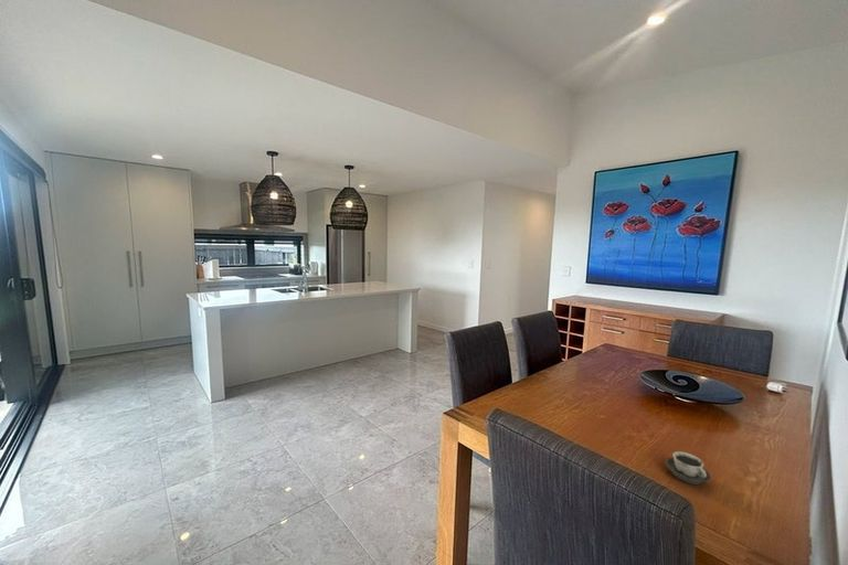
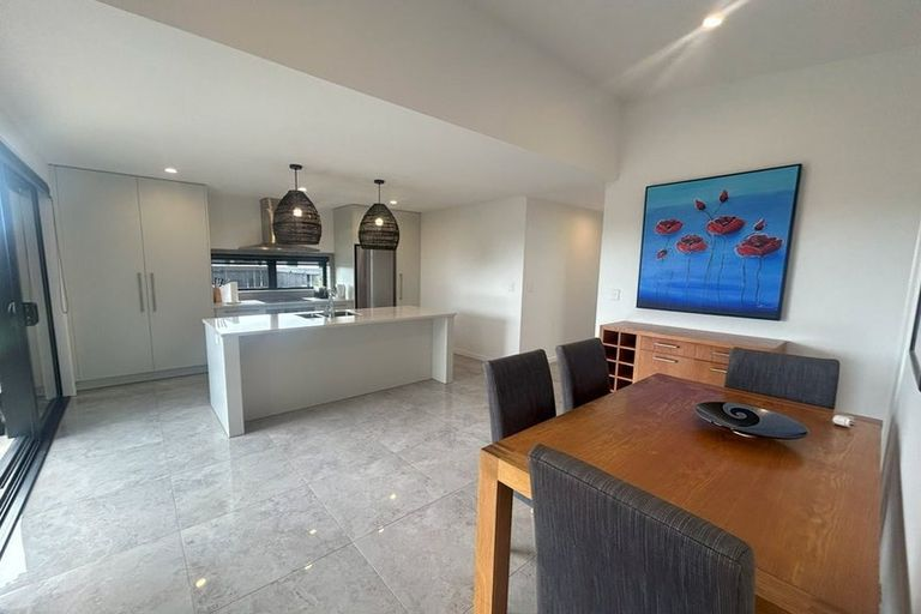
- cup (687, 468)
